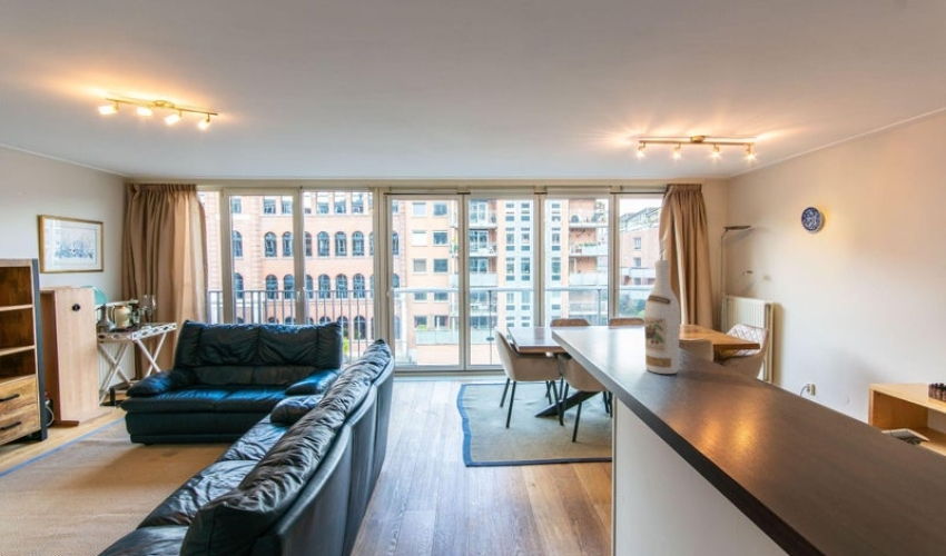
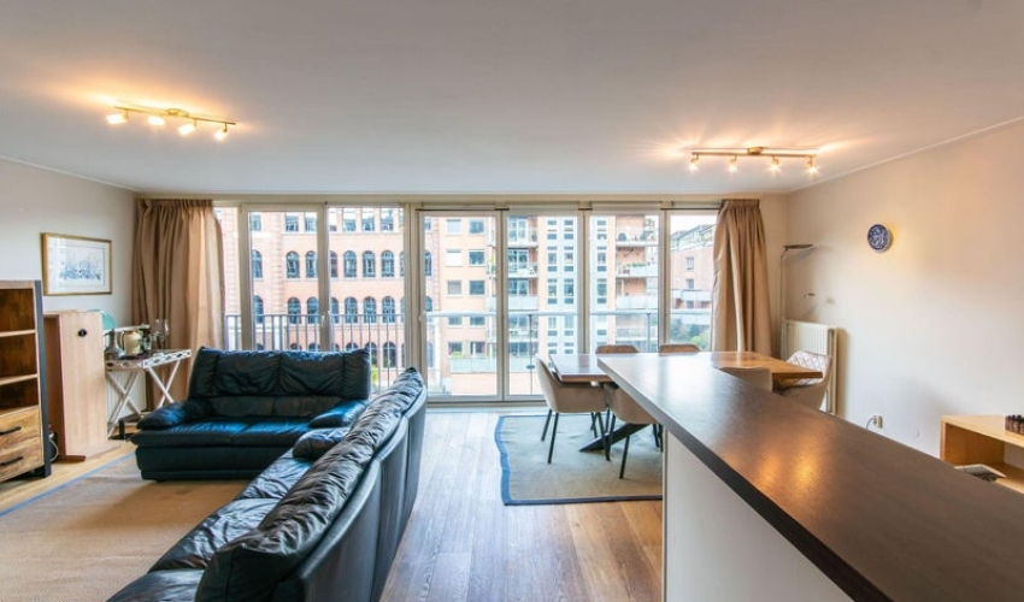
- wine bottle (661, 315)
